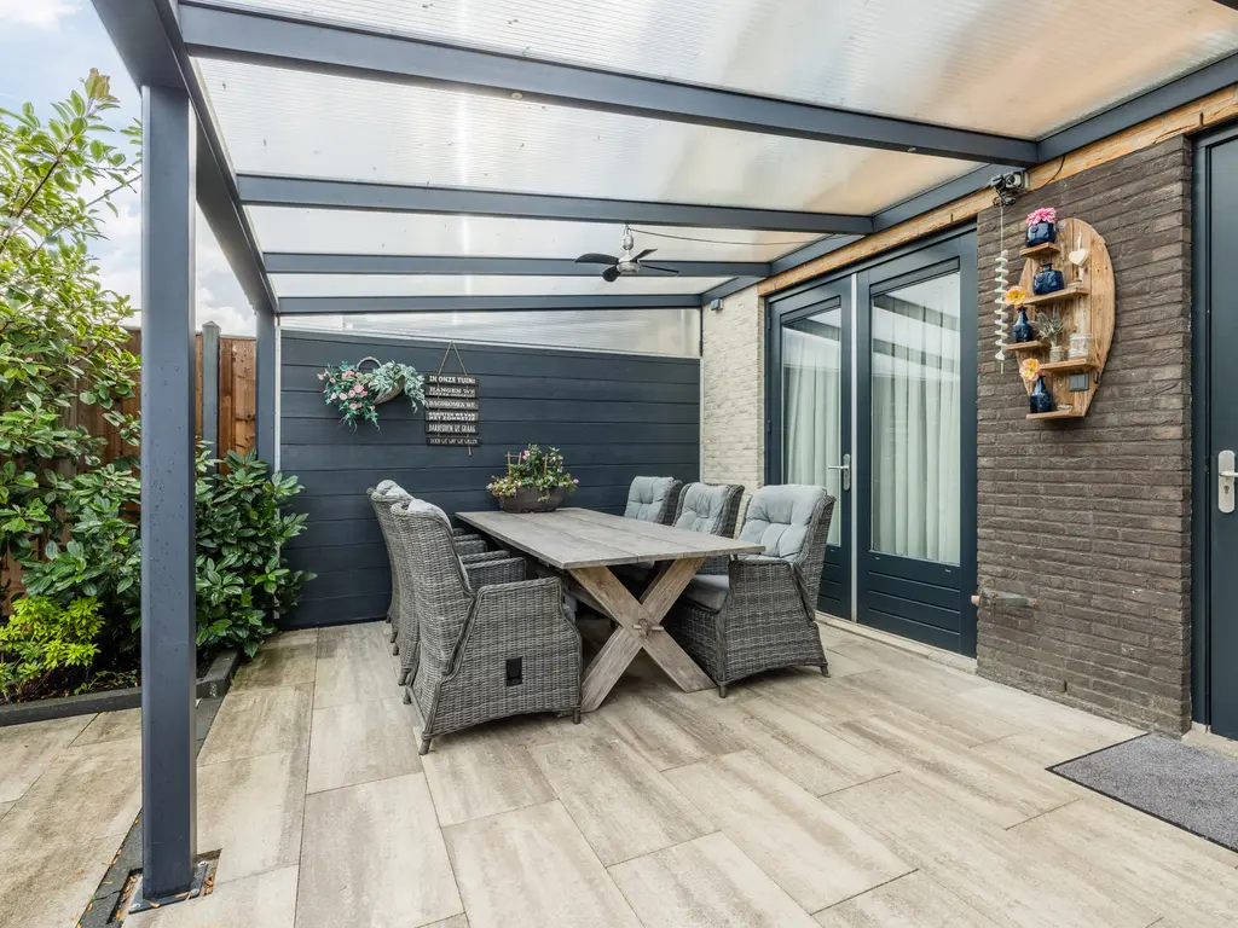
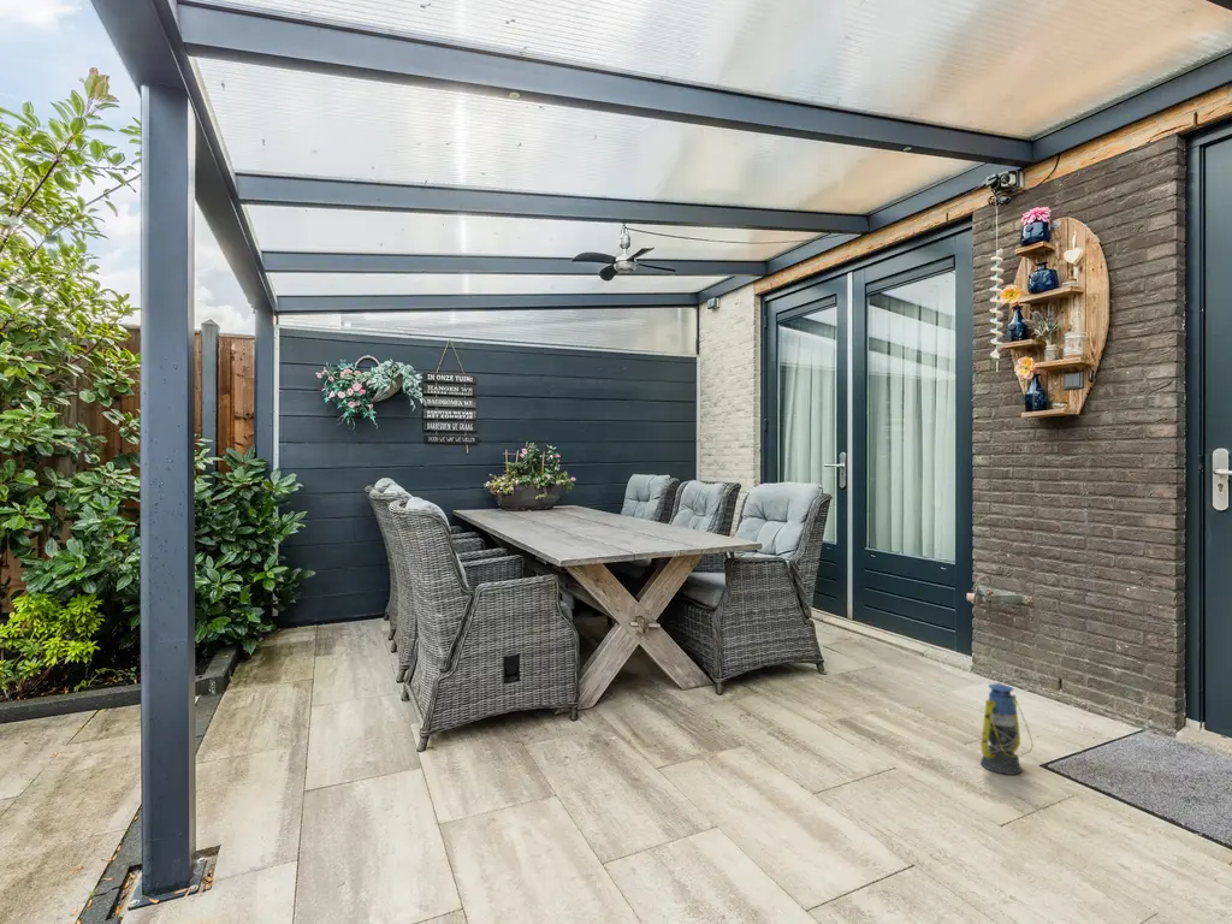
+ lantern (1002, 725)
